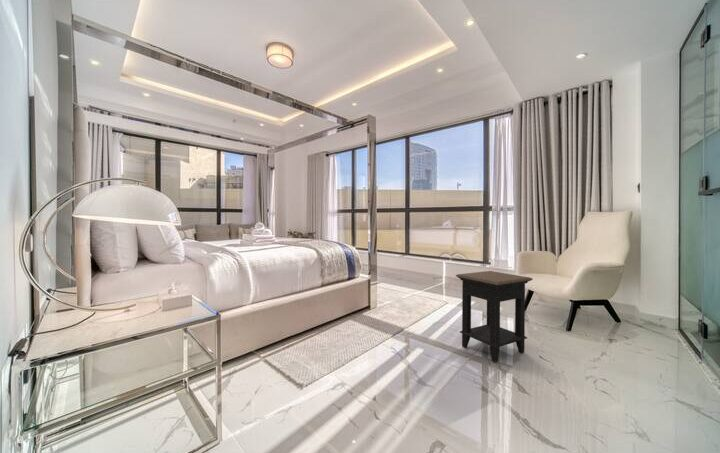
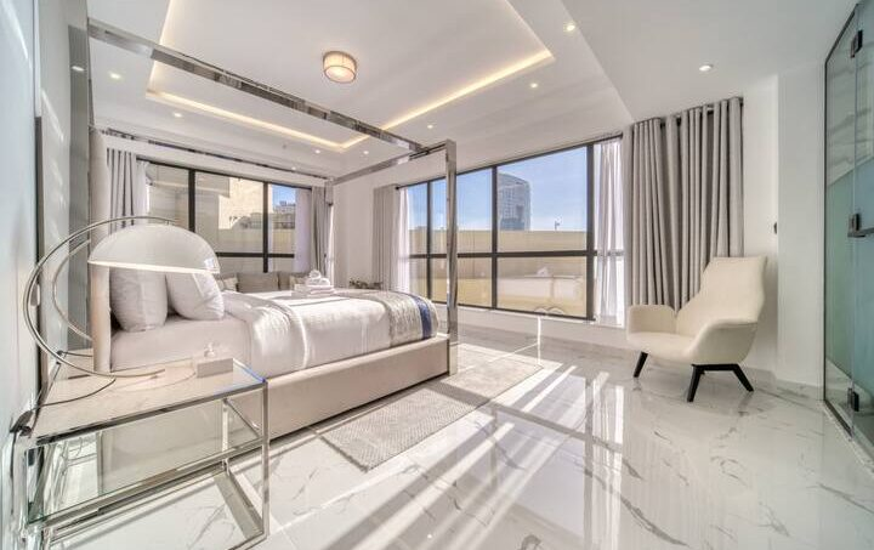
- side table (492, 312)
